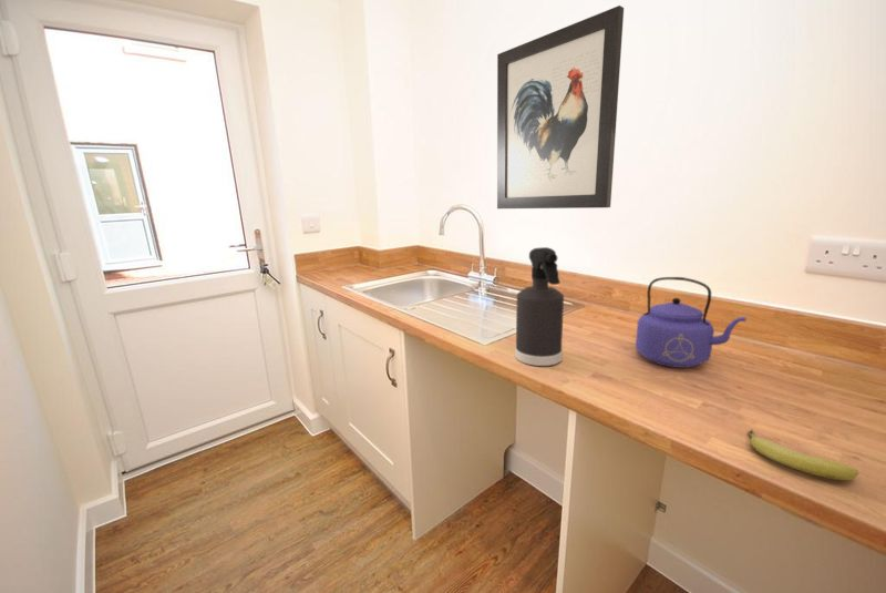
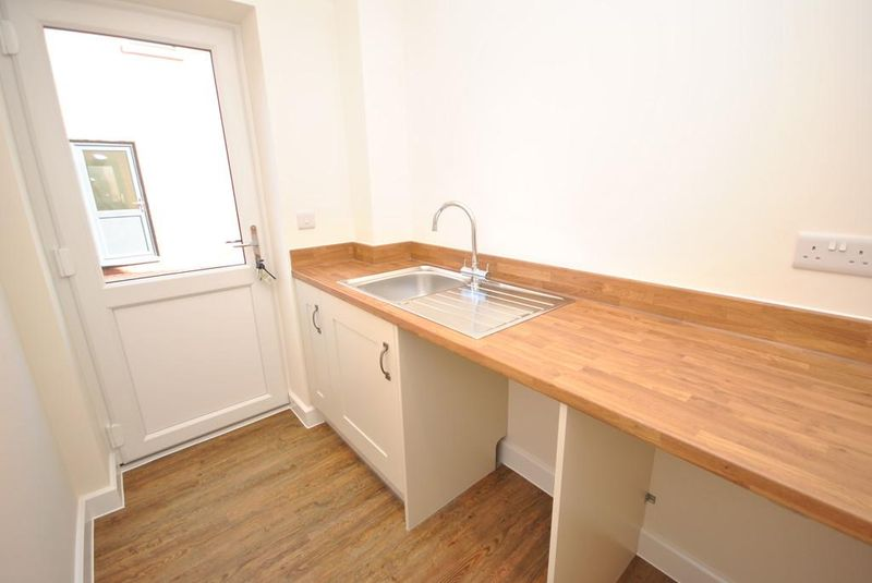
- spray bottle (540, 304)
- wall art (549, 125)
- fruit (793, 452)
- kettle (687, 320)
